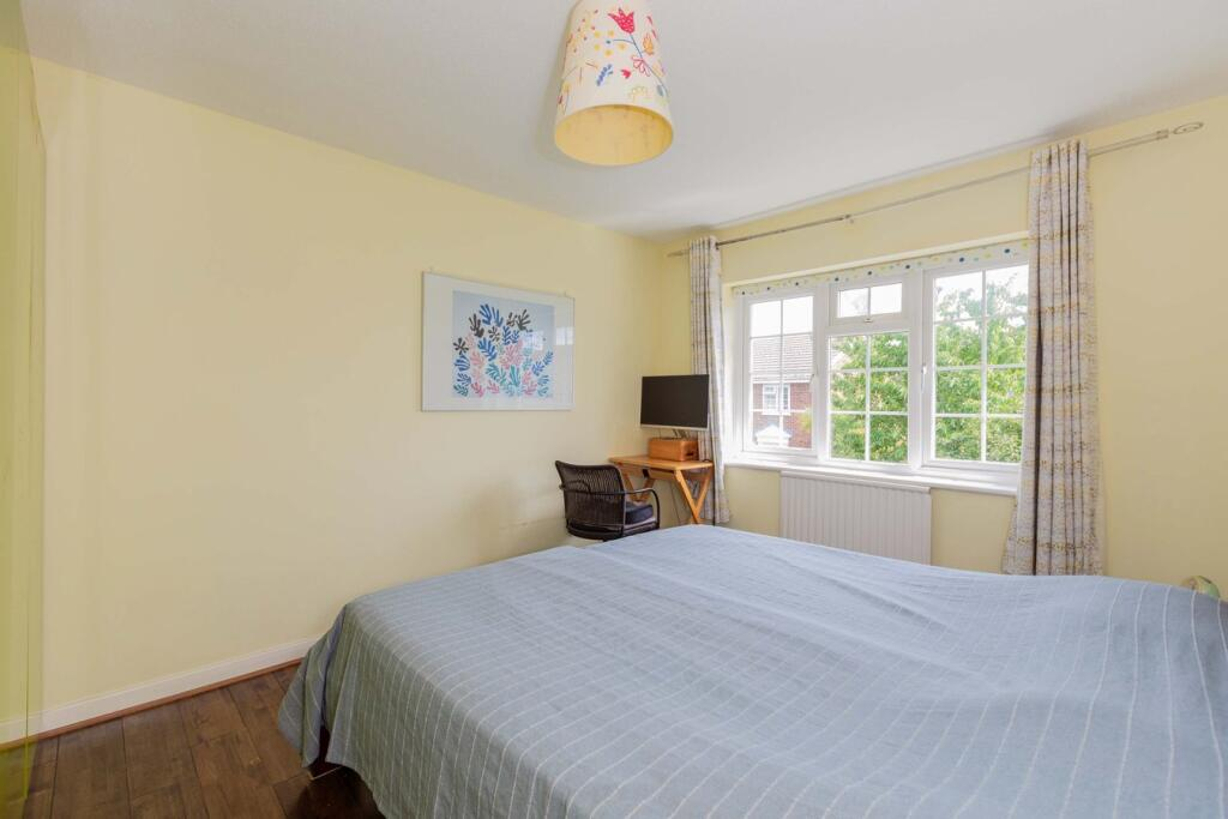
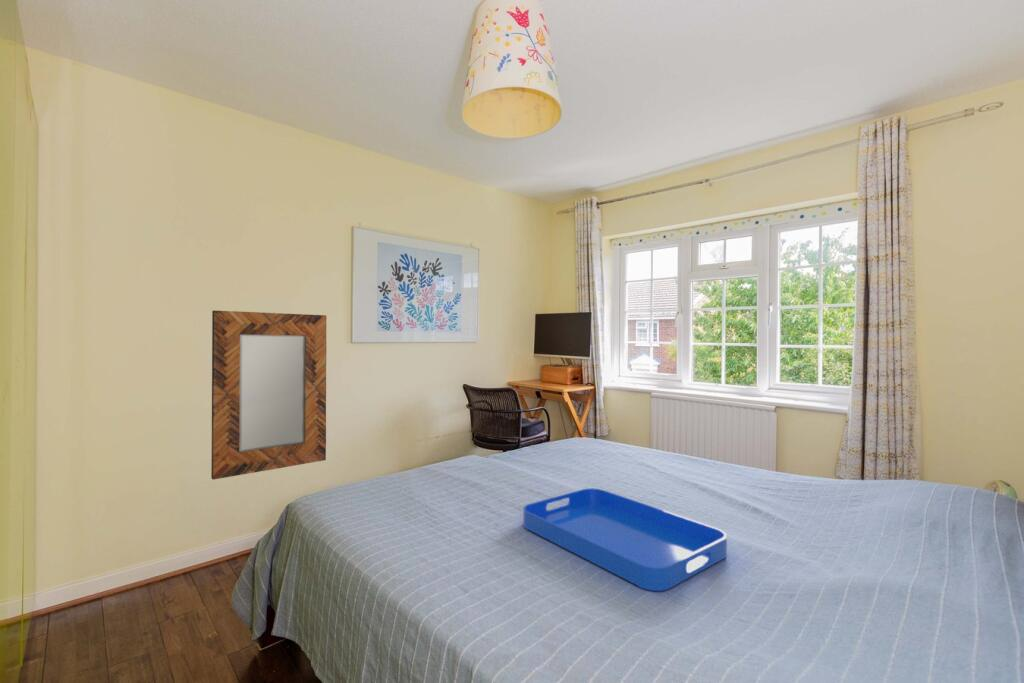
+ serving tray (617, 528)
+ home mirror (273, 390)
